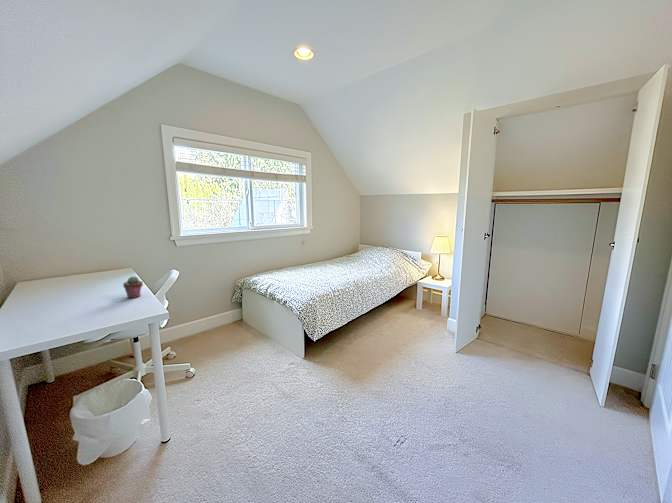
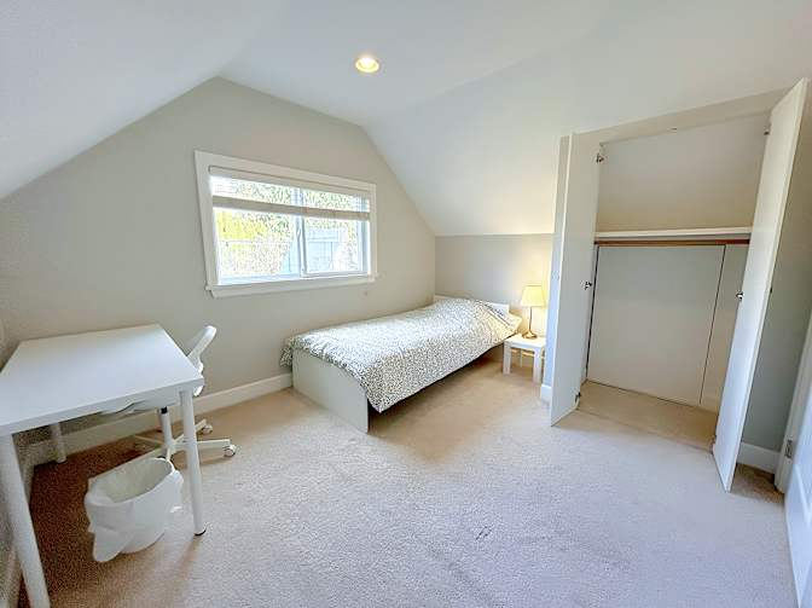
- potted succulent (133, 286)
